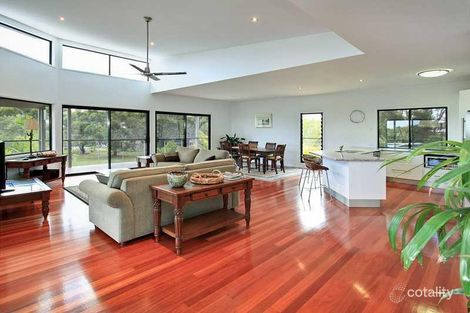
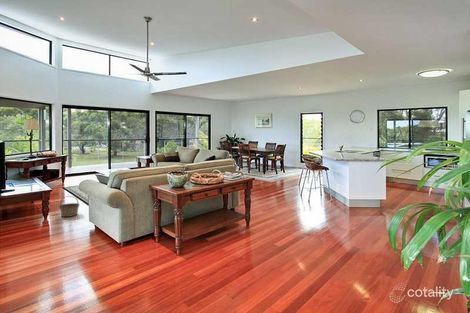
+ basket (69, 205)
